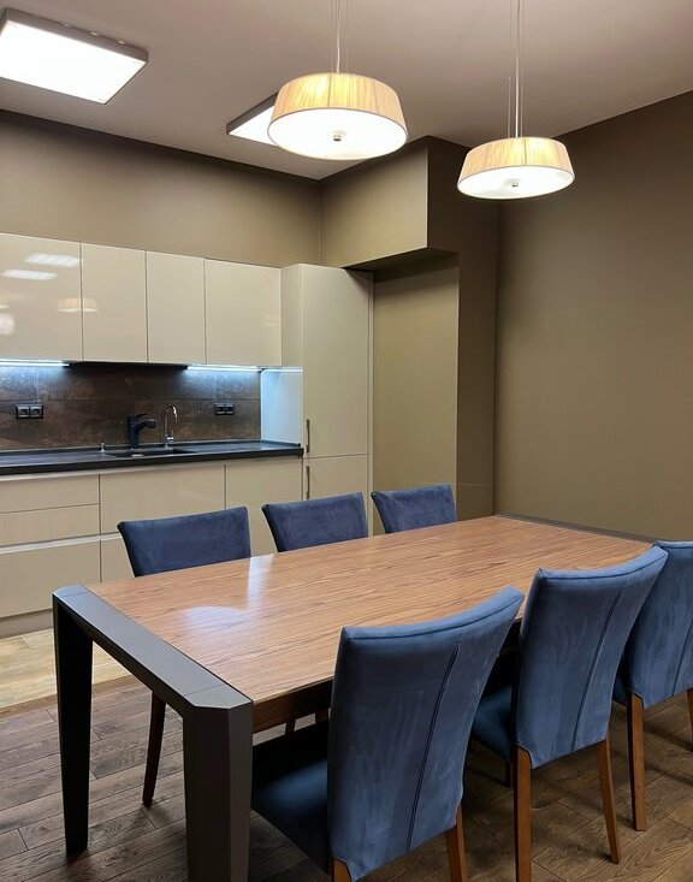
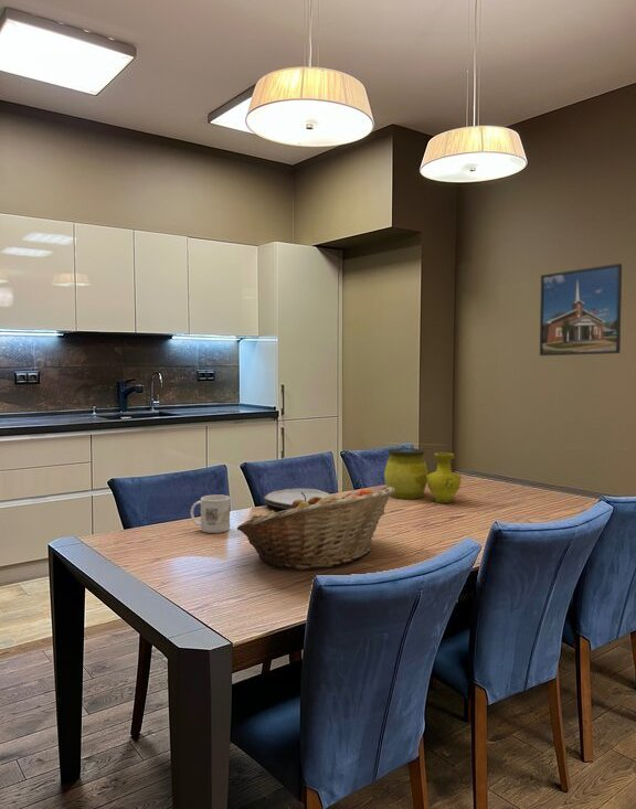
+ mug (212, 513)
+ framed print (577, 312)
+ fruit basket (319, 521)
+ plate (297, 499)
+ decorative vase (422, 475)
